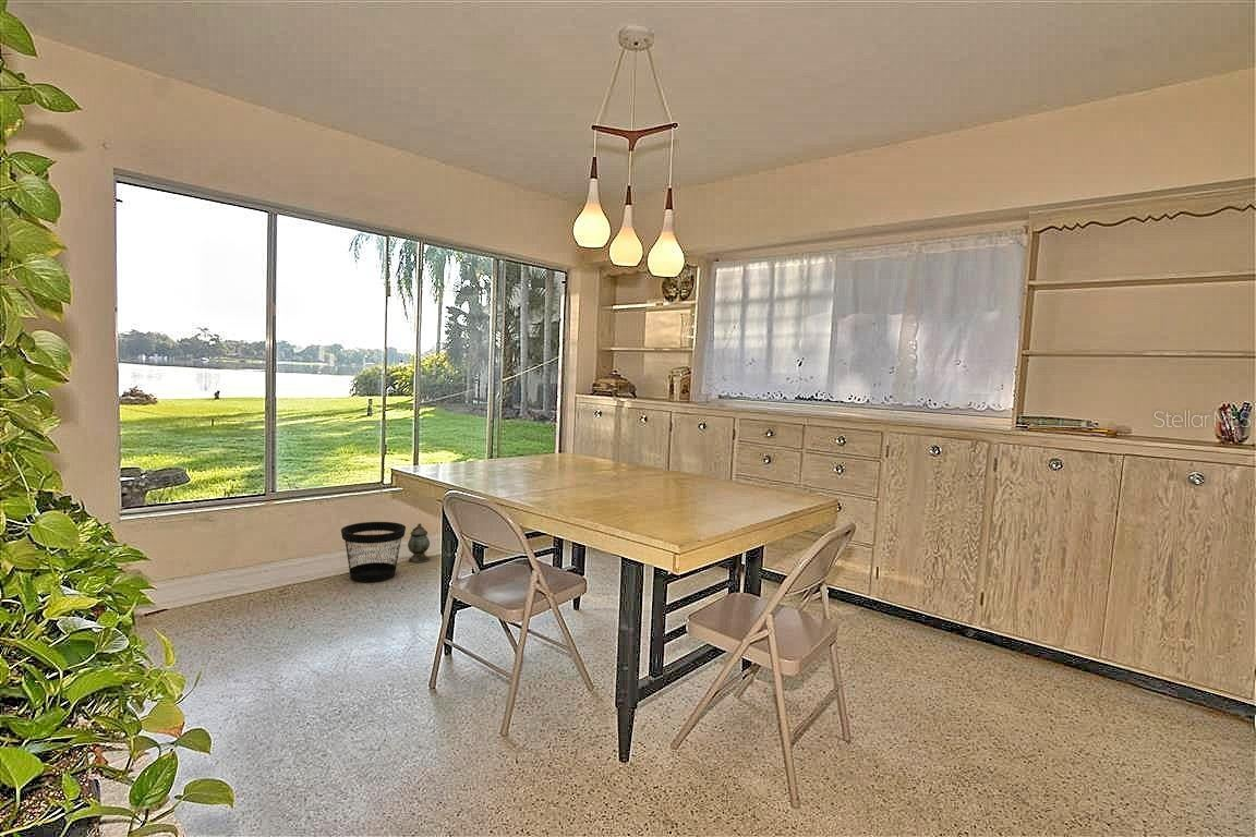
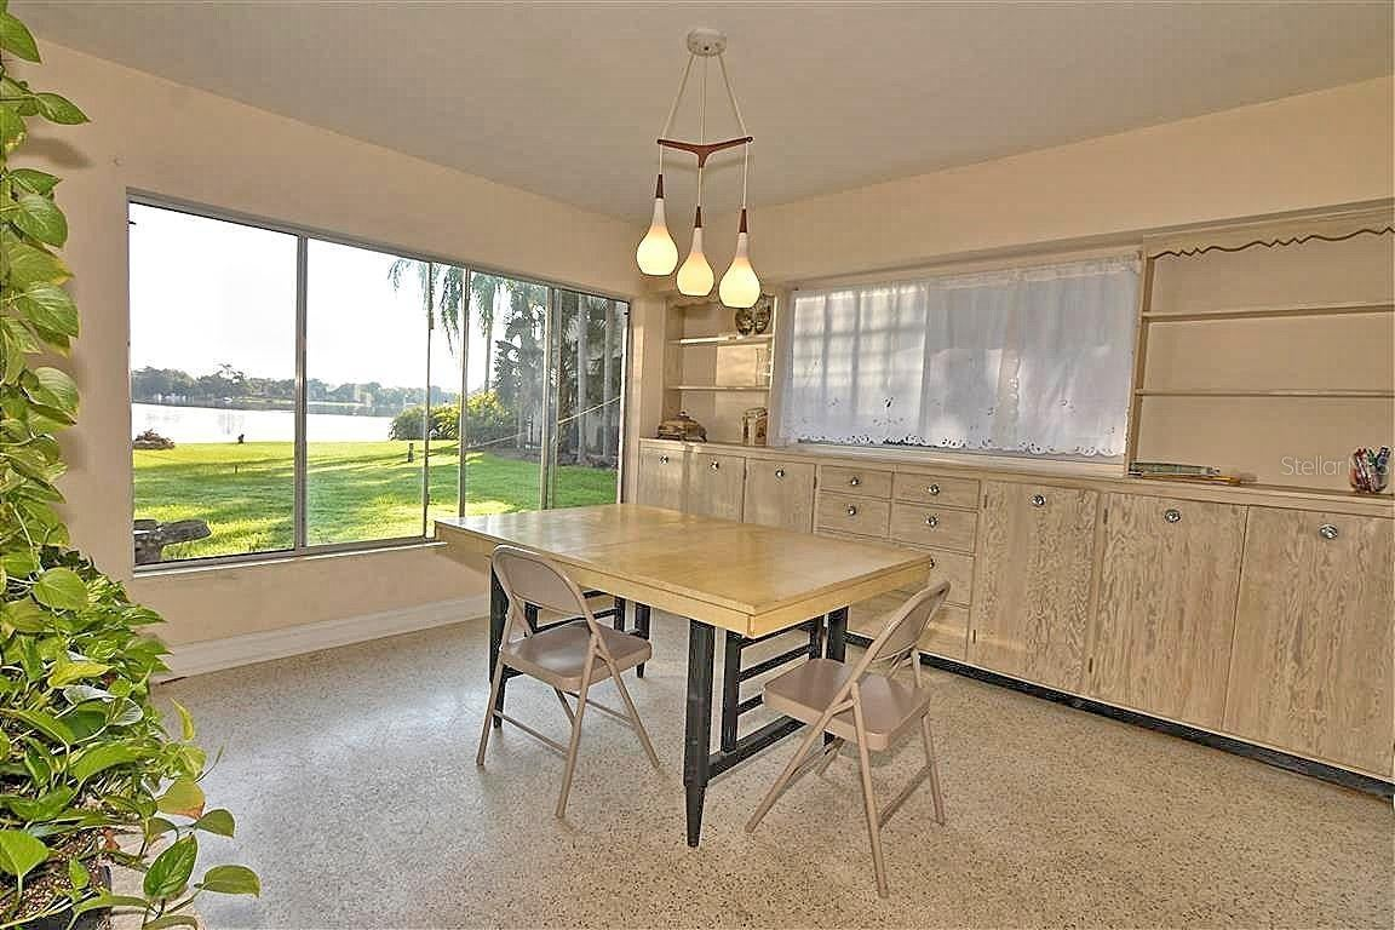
- wastebasket (373, 553)
- lantern (419, 542)
